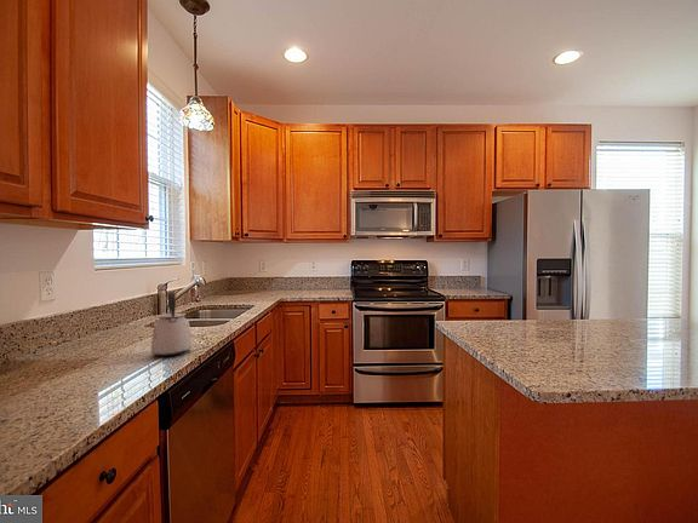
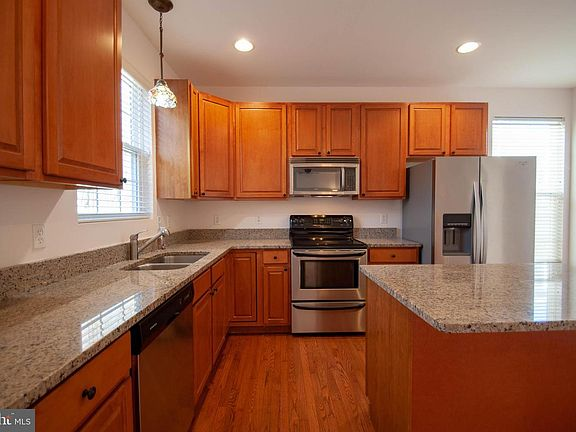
- kettle (171, 321)
